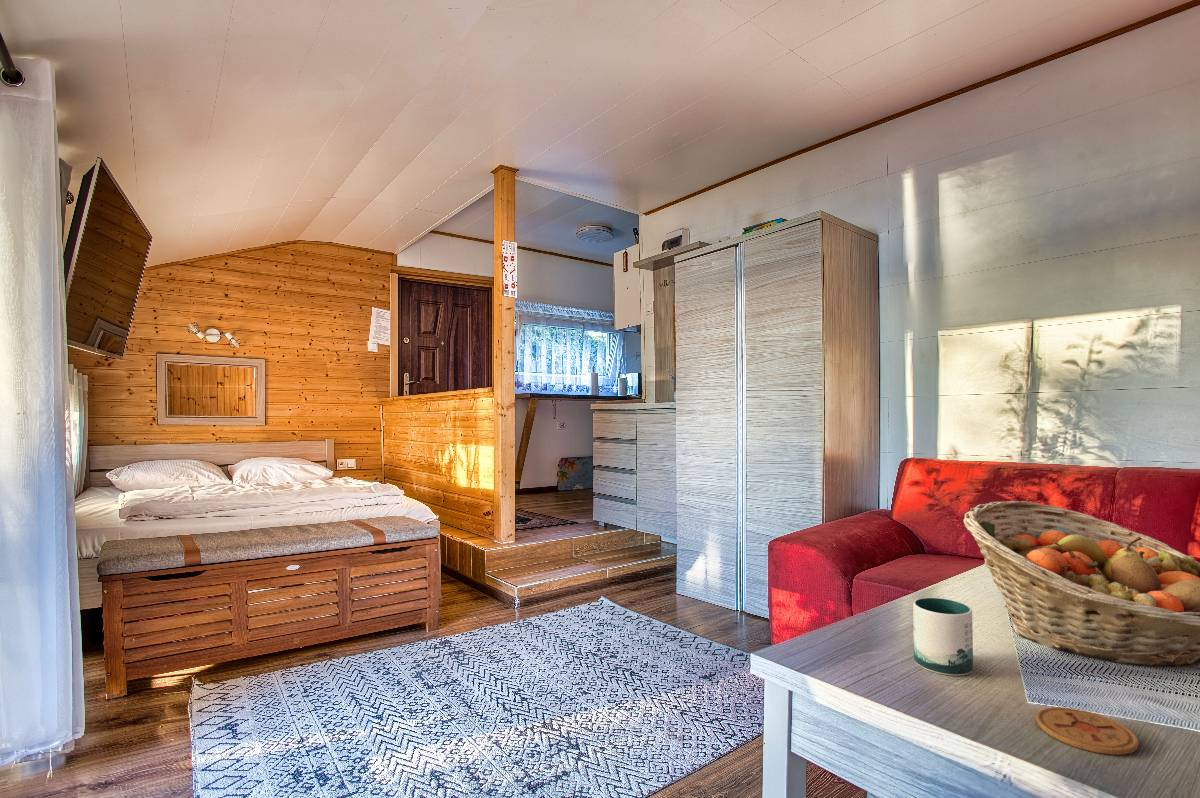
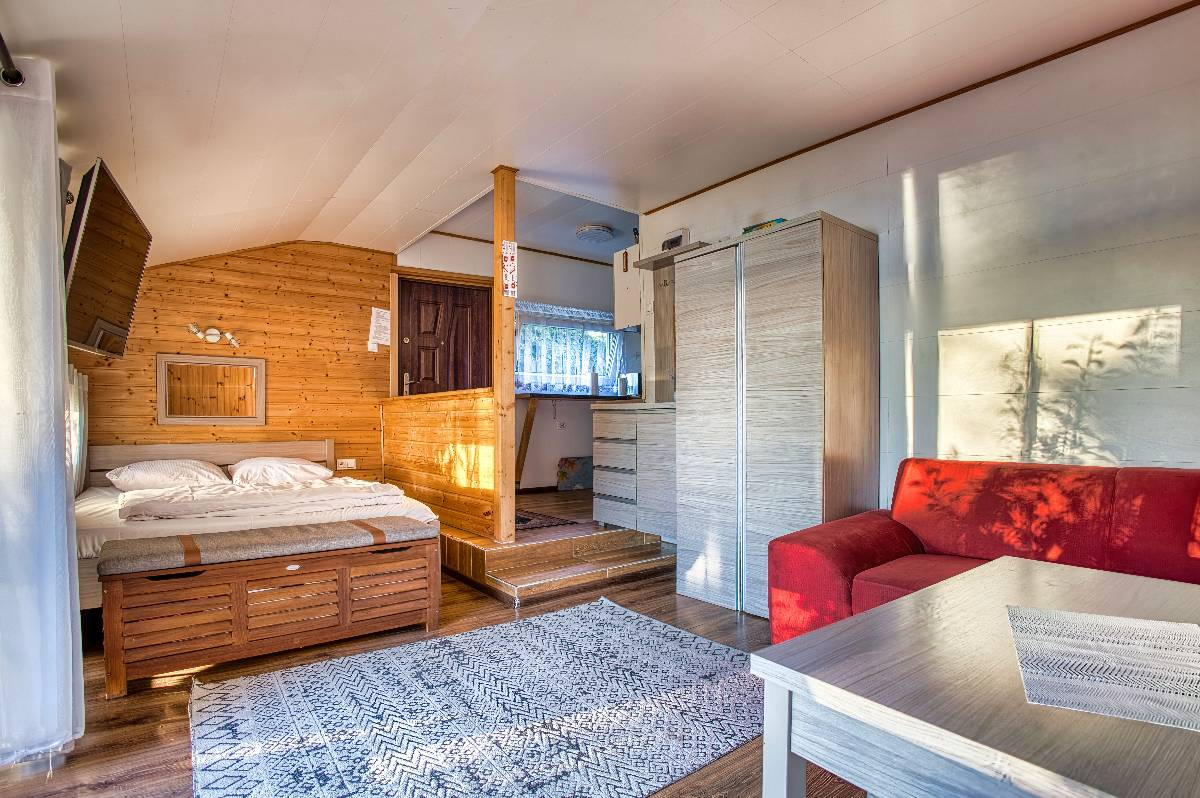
- fruit basket (1092, 573)
- coaster (1085, 729)
- mug (946, 631)
